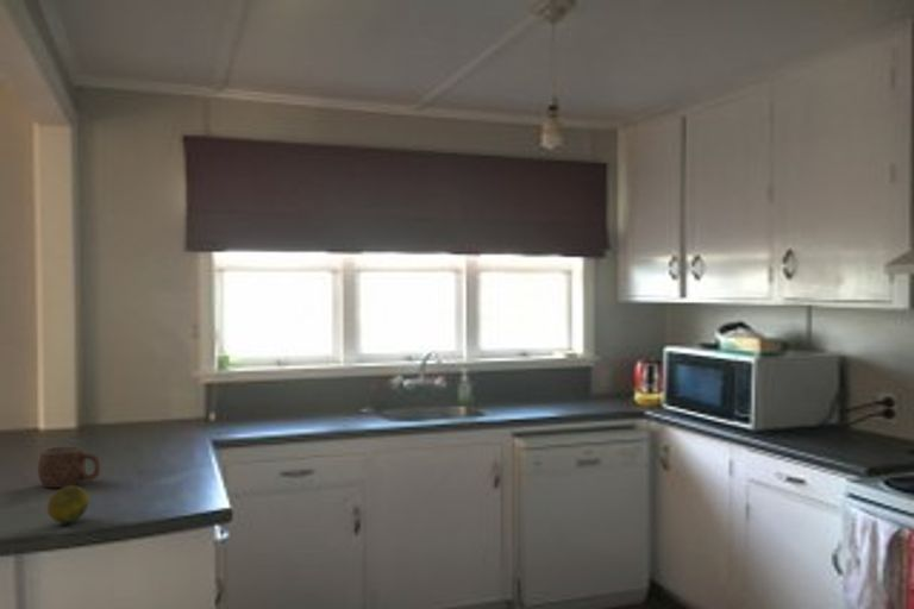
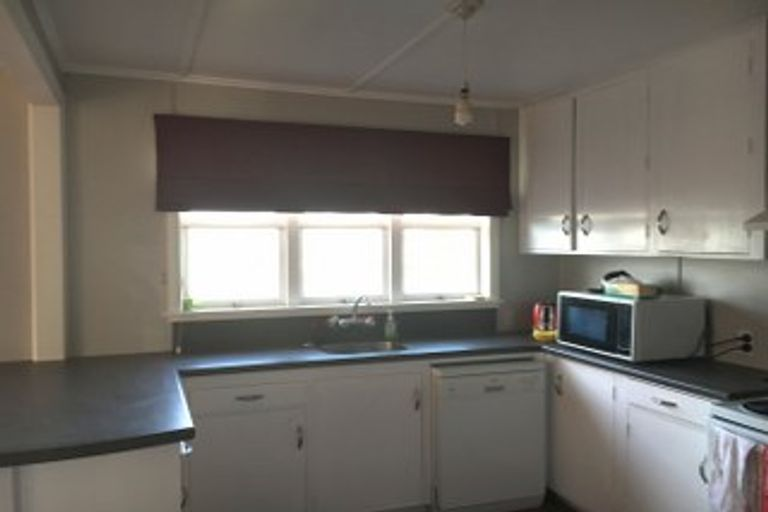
- mug (70, 466)
- fruit (68, 504)
